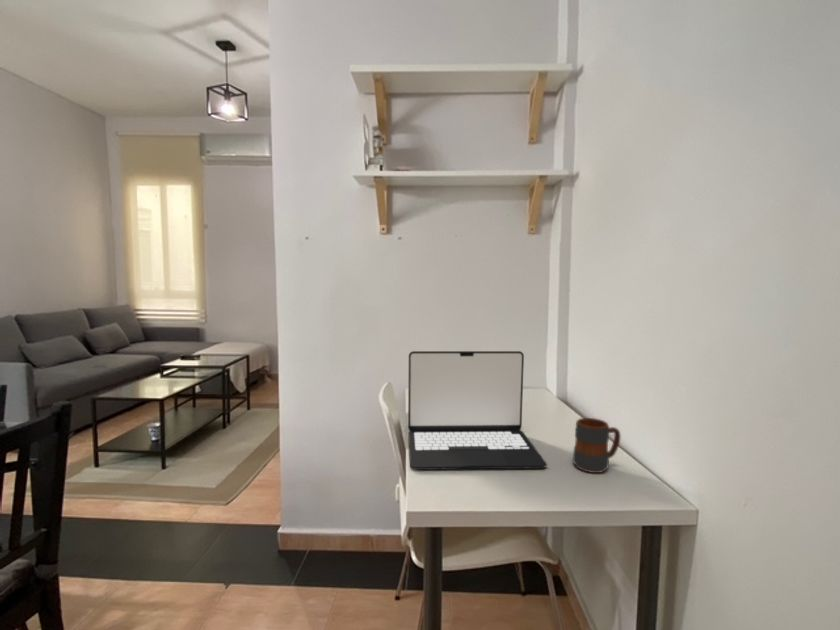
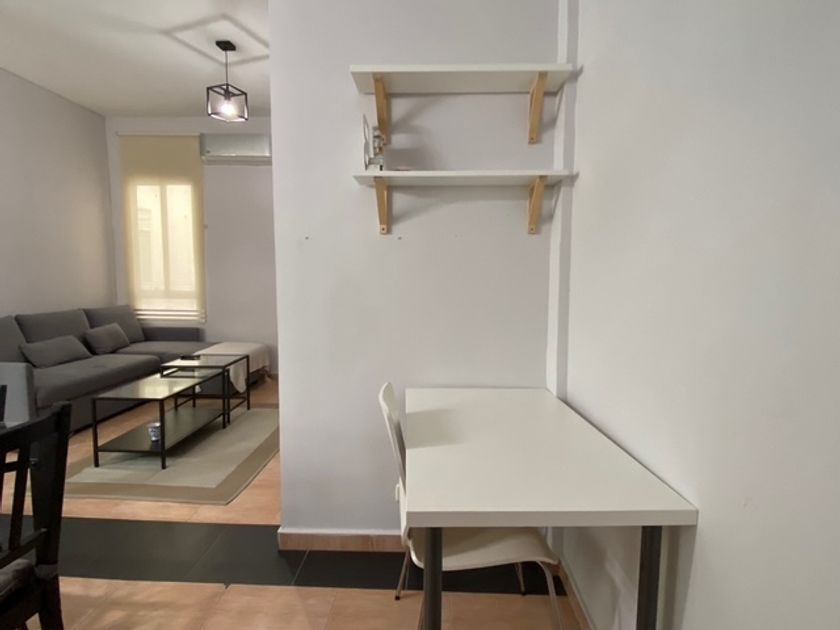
- laptop (472, 405)
- mug (597, 444)
